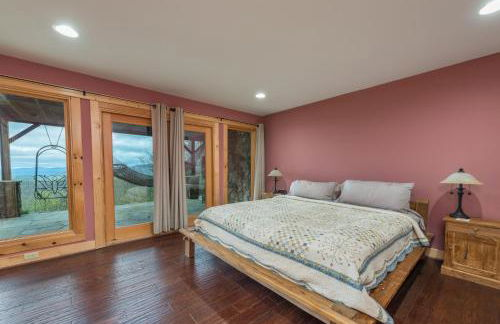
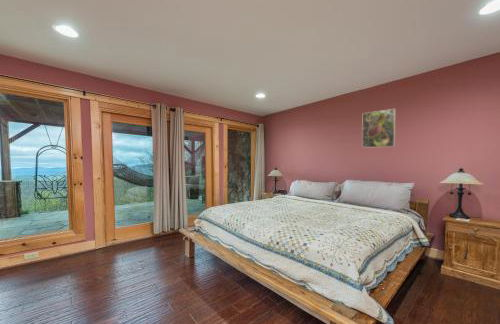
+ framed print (377, 129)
